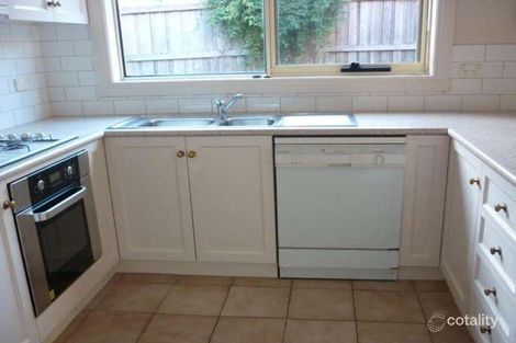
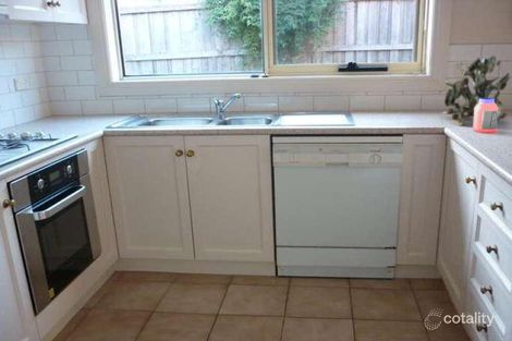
+ plant (476, 88)
+ jar (485, 114)
